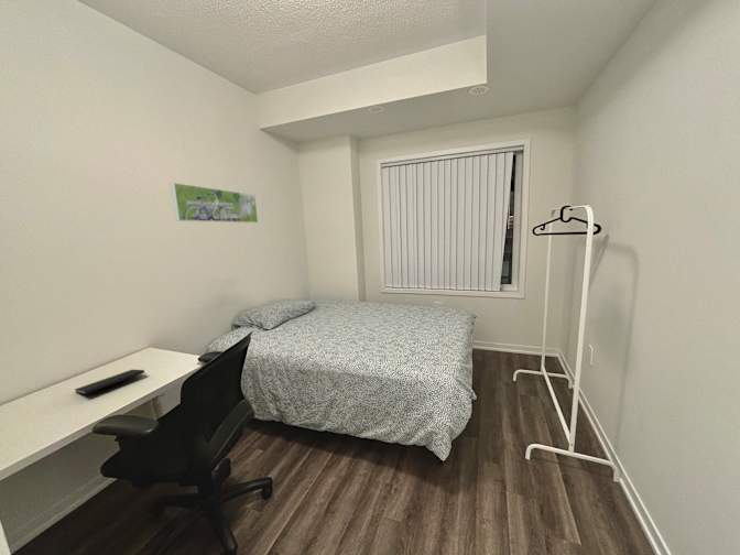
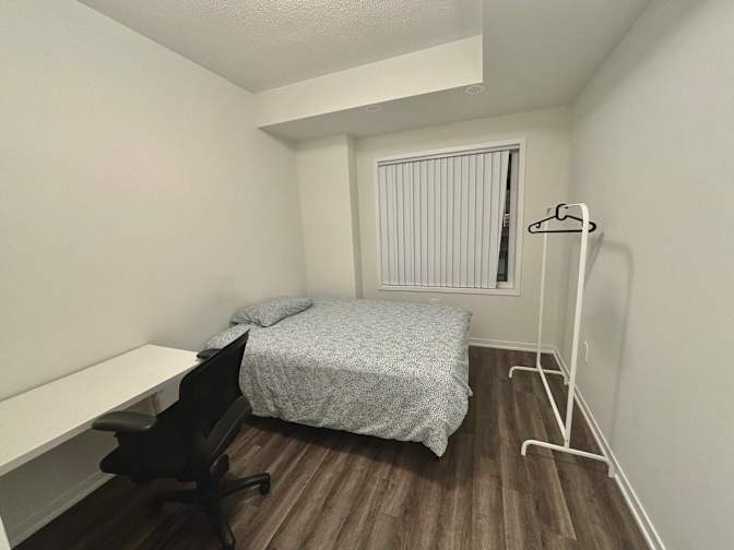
- notepad (110, 380)
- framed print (220, 206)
